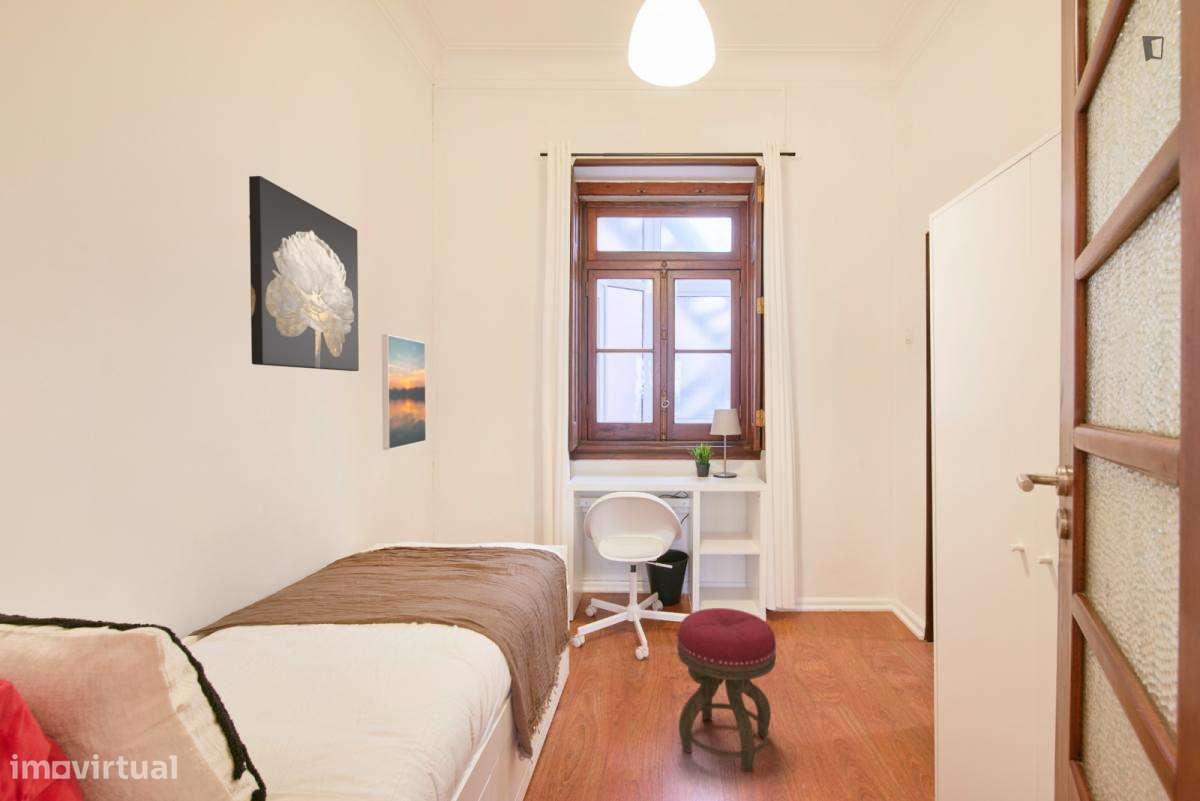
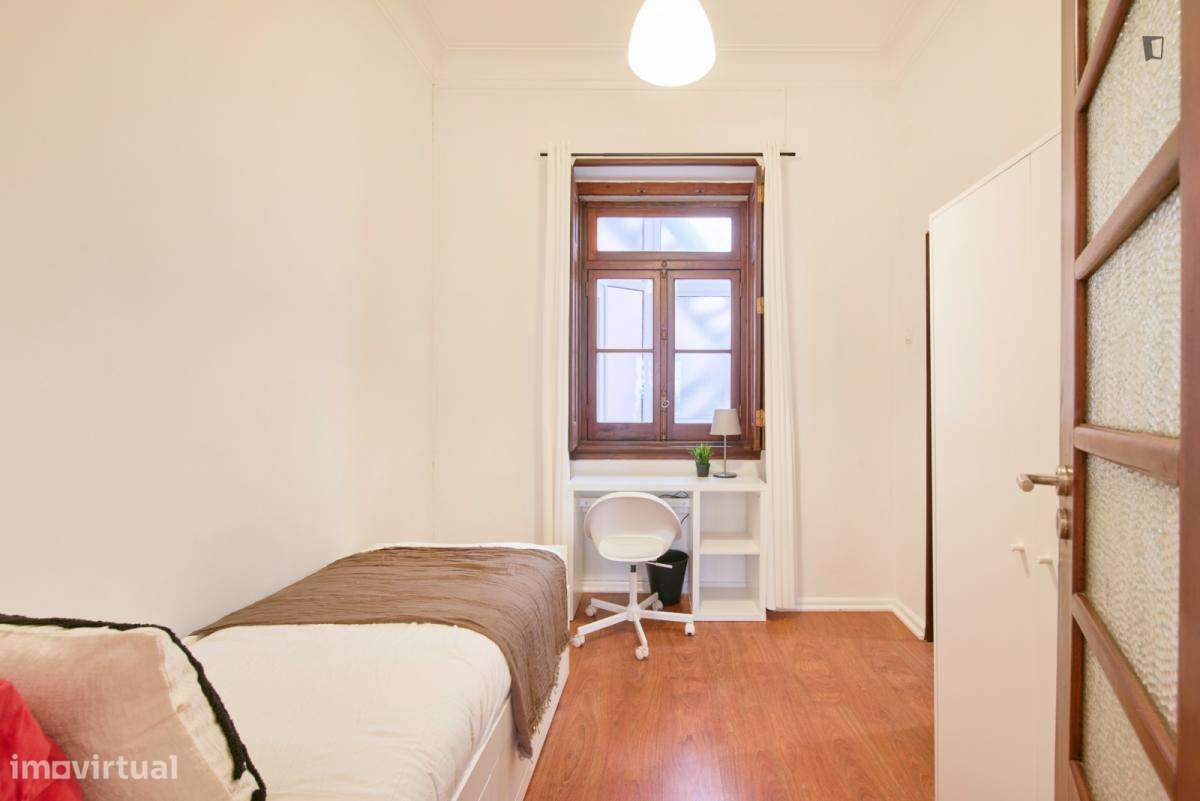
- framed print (405, 392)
- stool (725, 681)
- wall art (311, 287)
